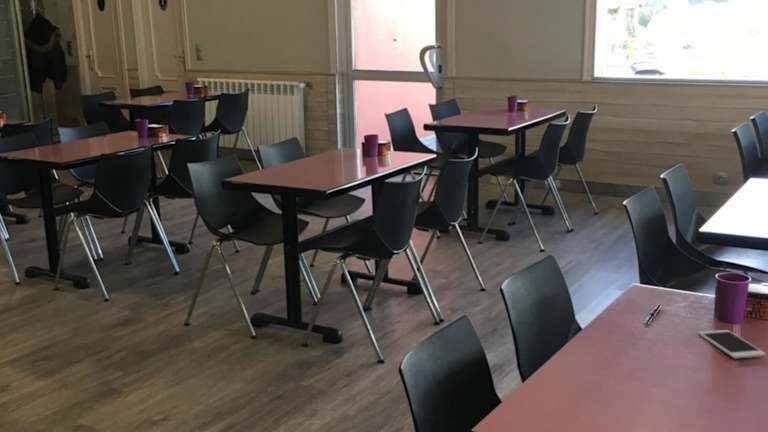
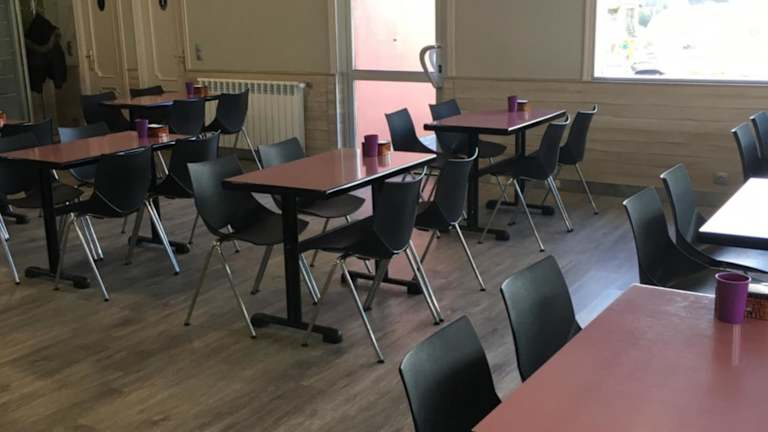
- cell phone (730, 343)
- pen (652, 313)
